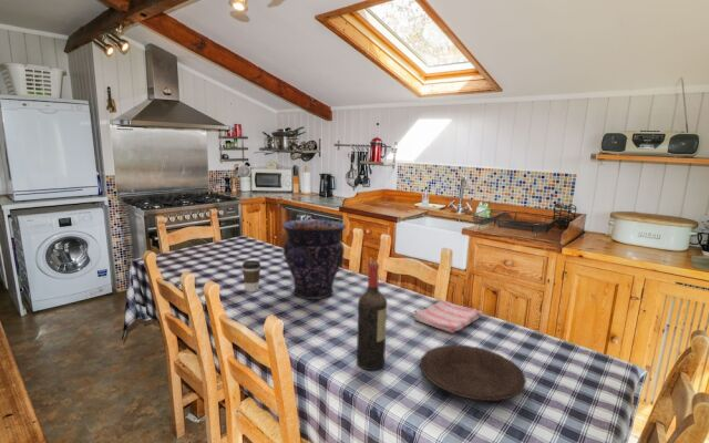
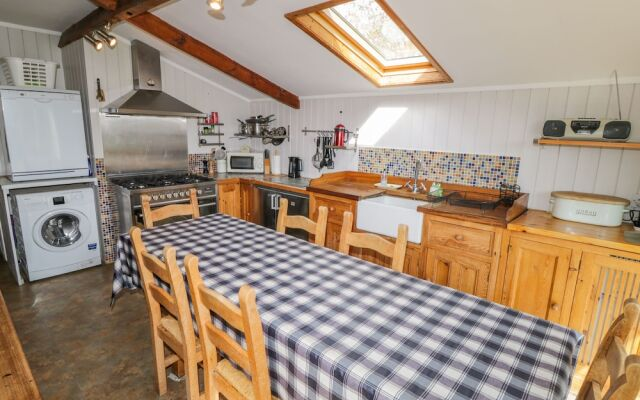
- coffee cup (251, 276)
- wine bottle (371, 315)
- dish towel (448, 313)
- plate (470, 372)
- vase (314, 259)
